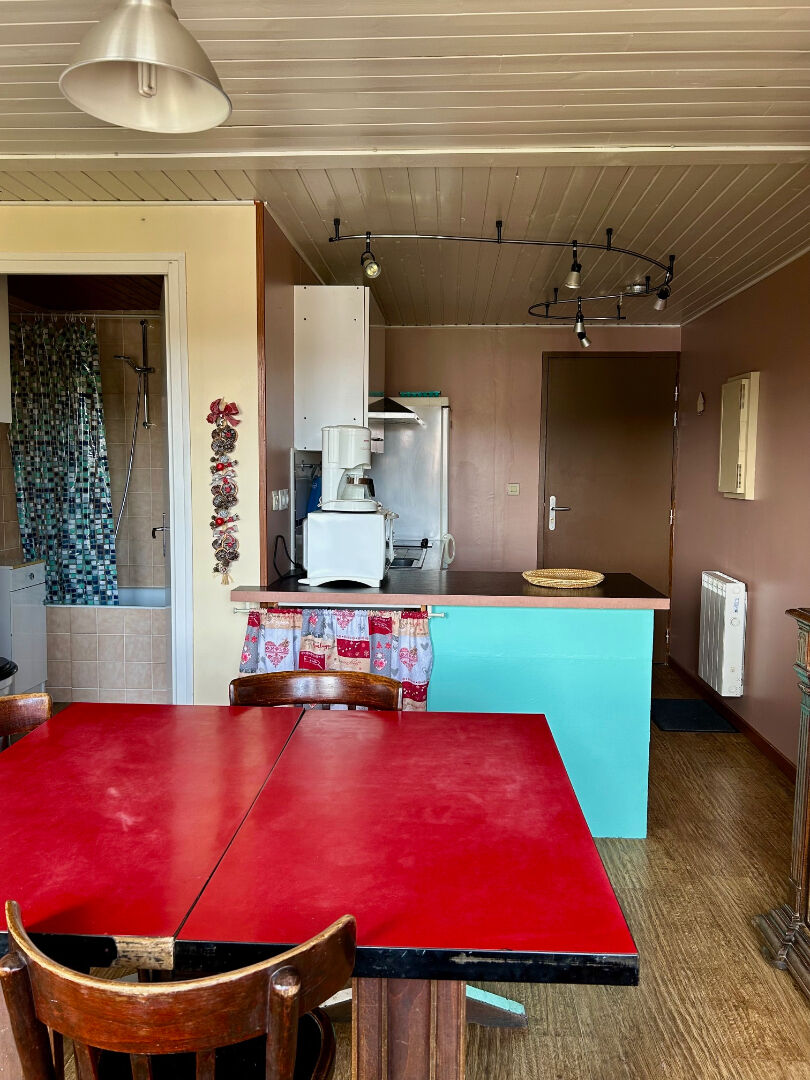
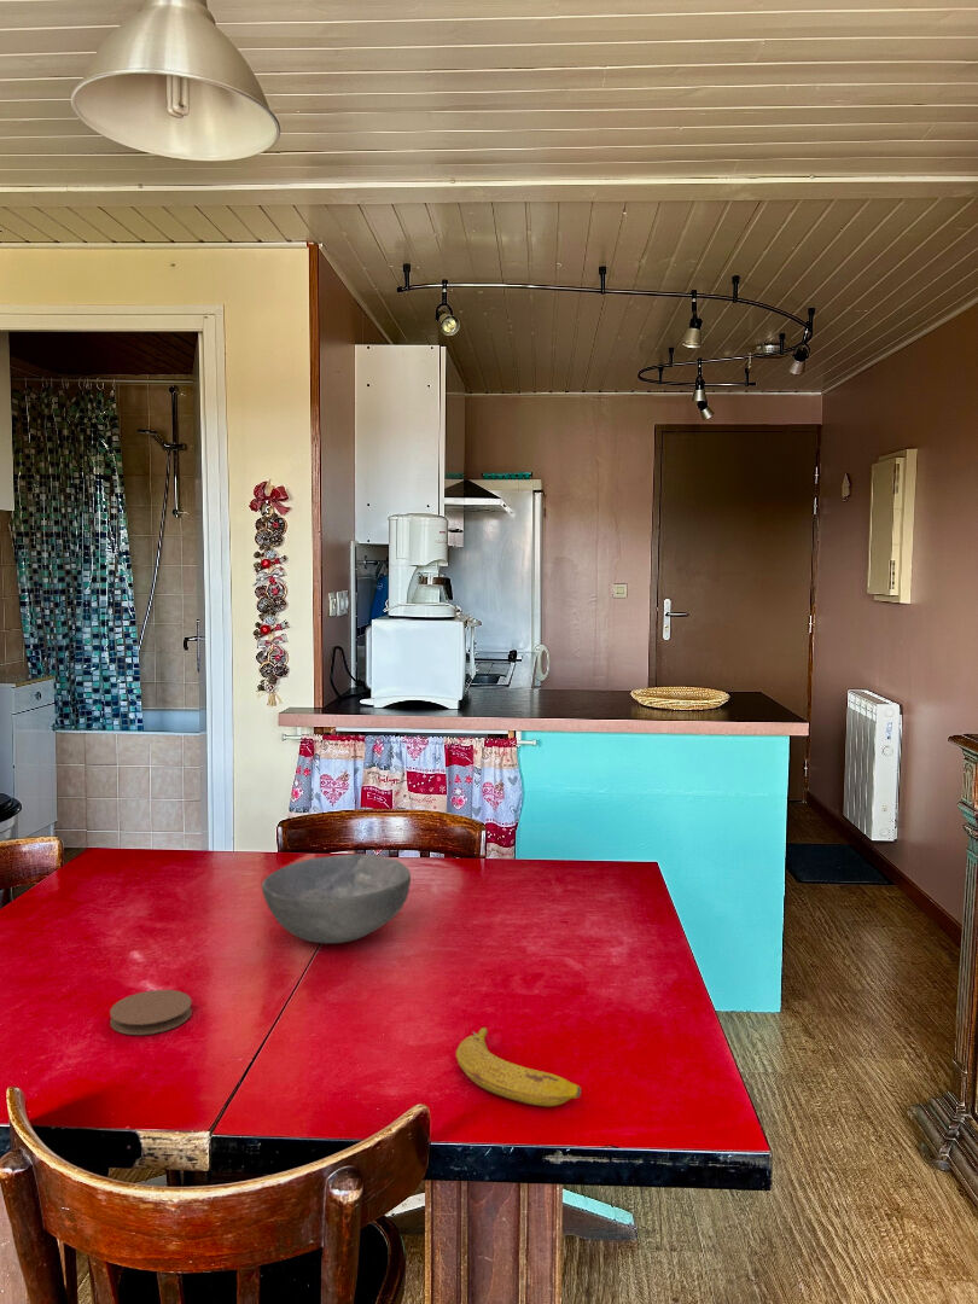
+ fruit (506, 1061)
+ bowl (337, 904)
+ coaster (151, 1011)
